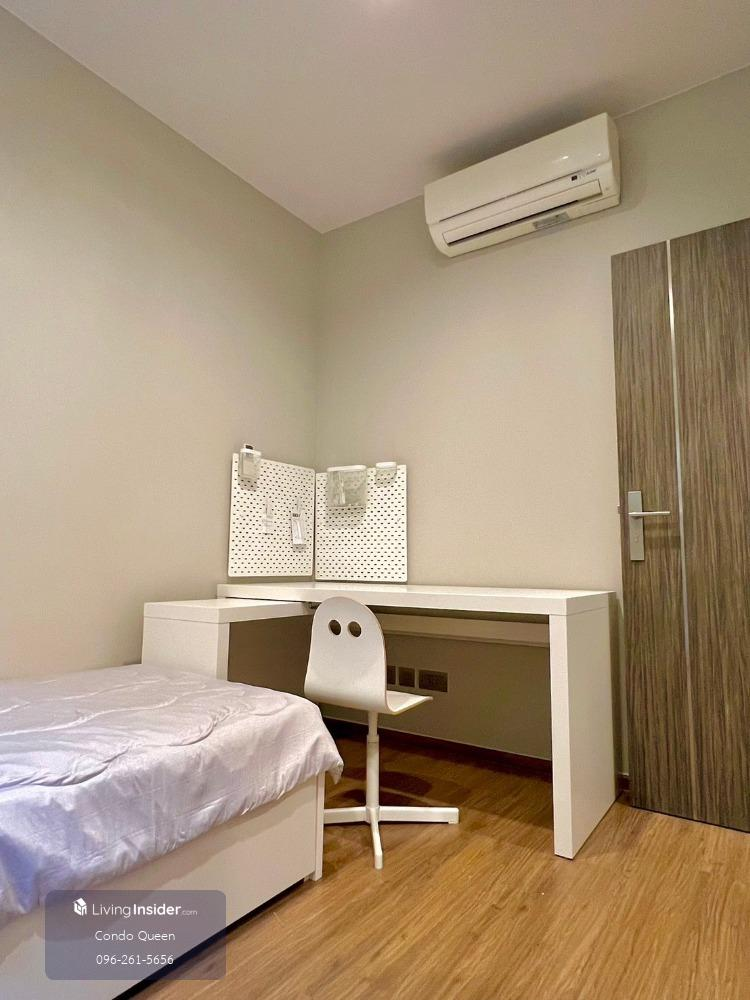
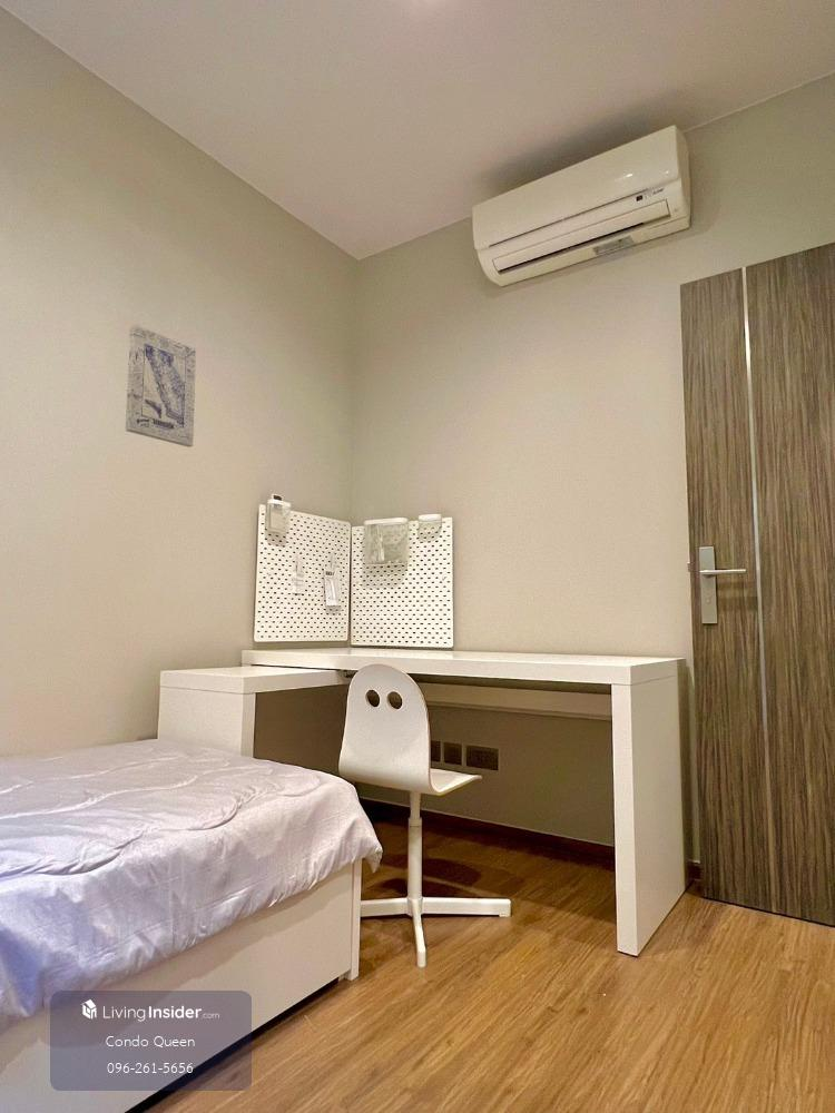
+ wall art (163, 387)
